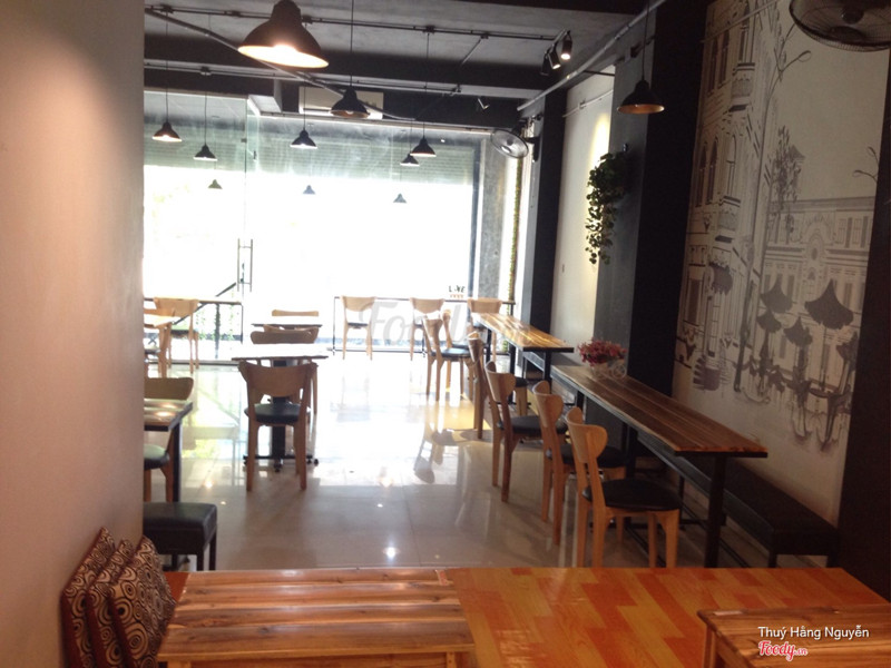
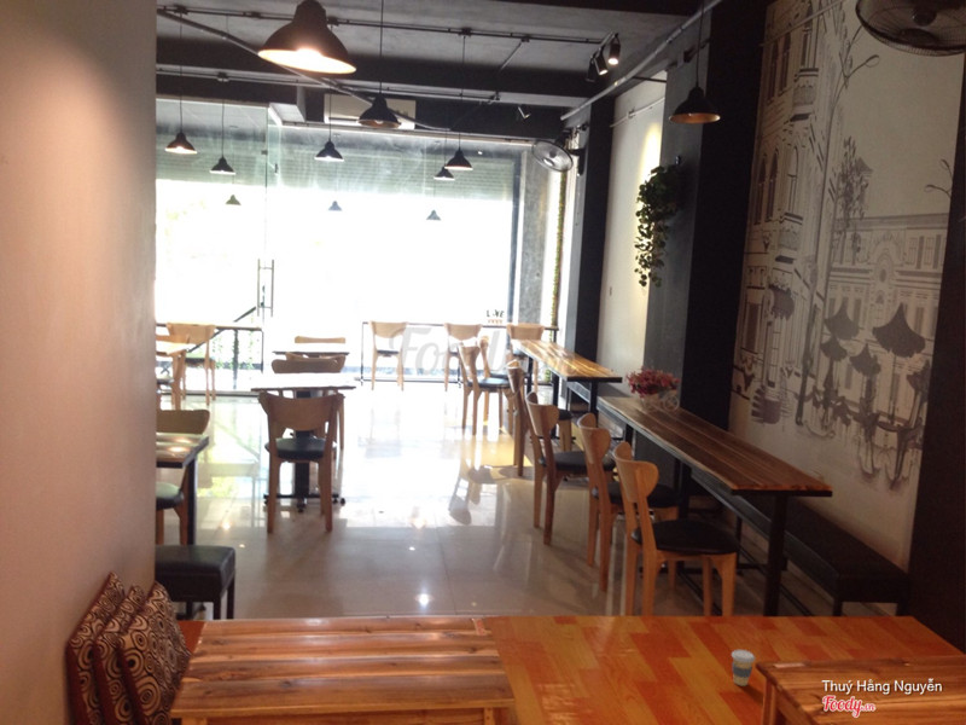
+ coffee cup (741, 668)
